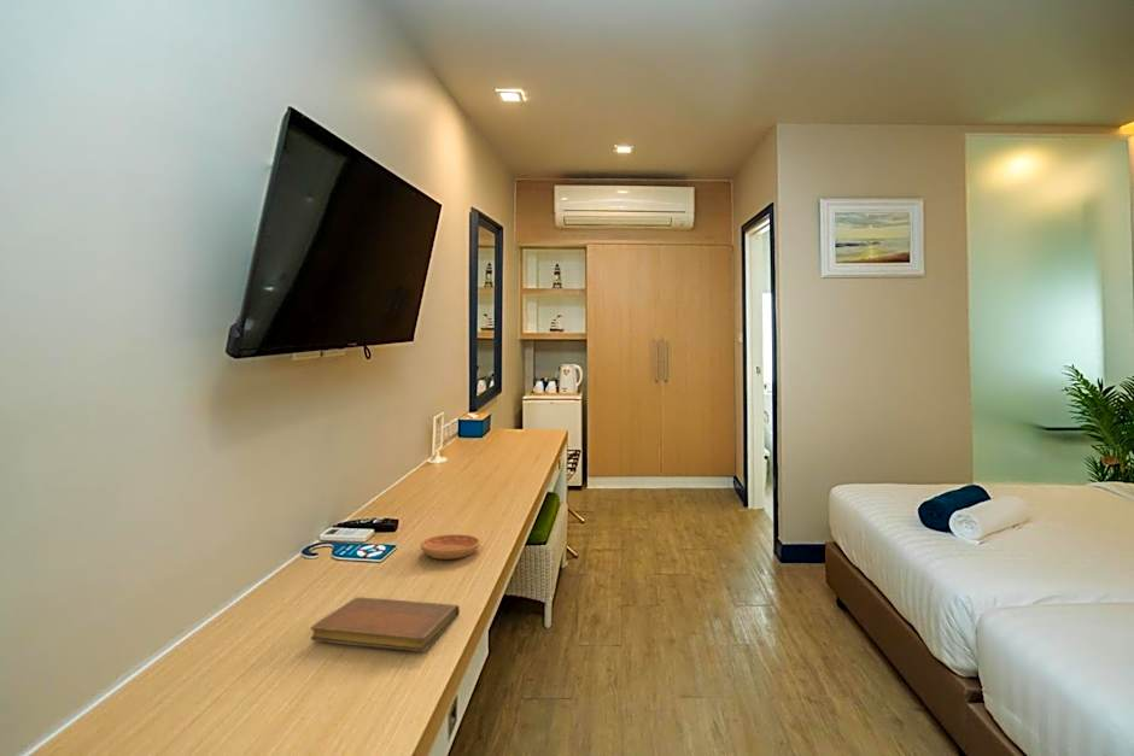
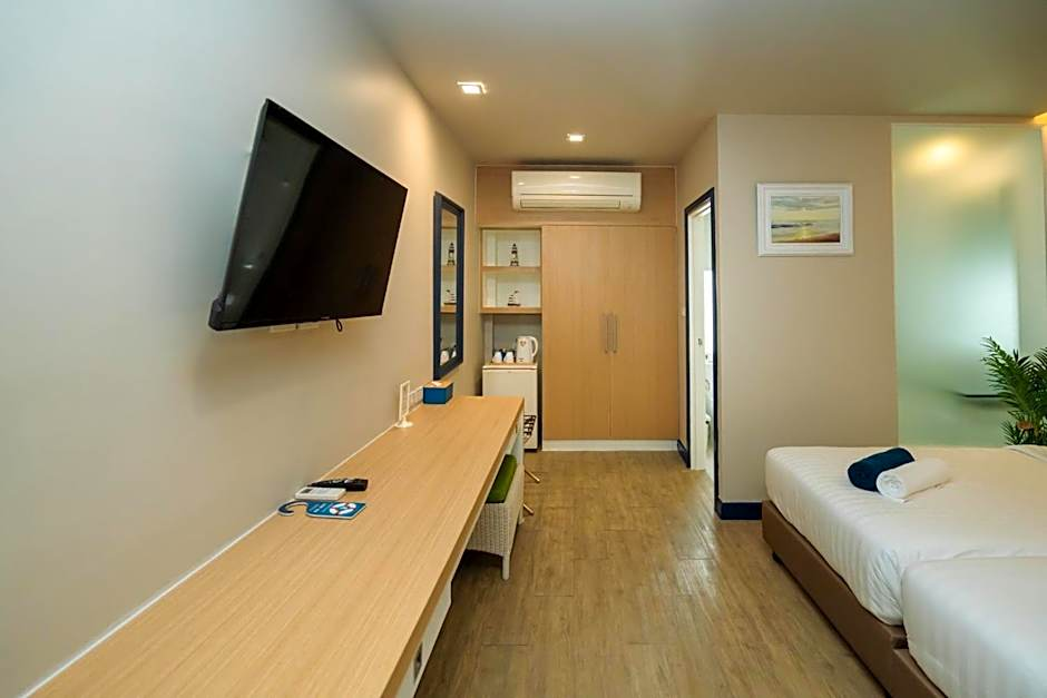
- saucer (450, 546)
- notebook (387, 621)
